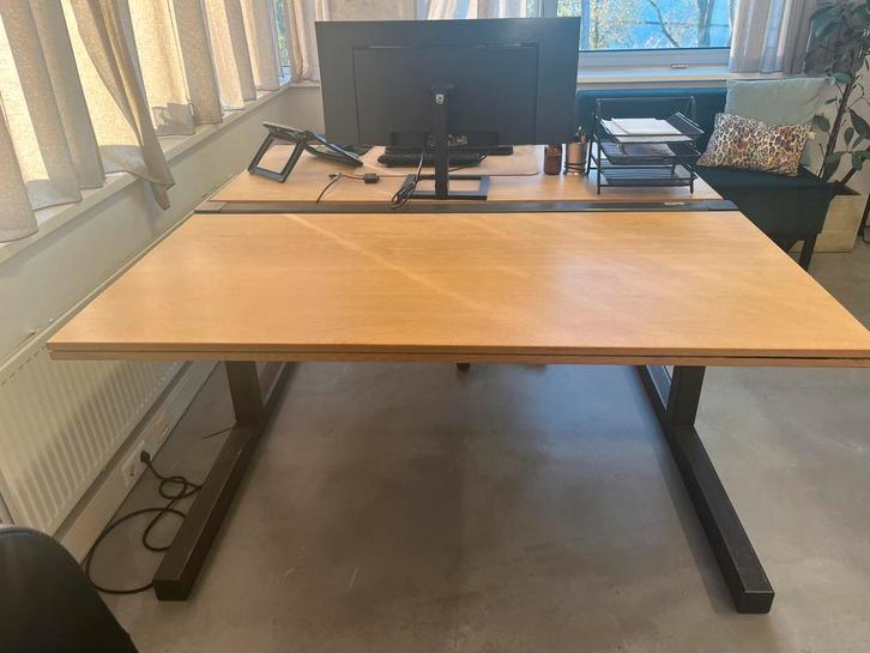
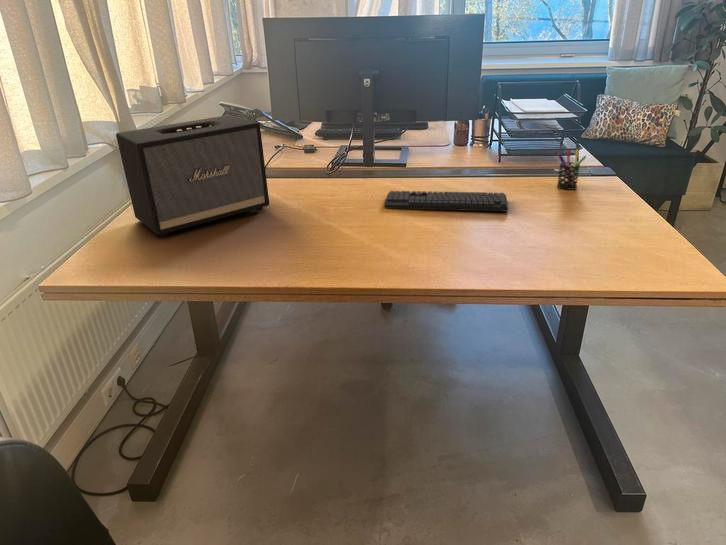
+ pen holder (571, 167)
+ keyboard (445, 200)
+ speaker (196, 173)
